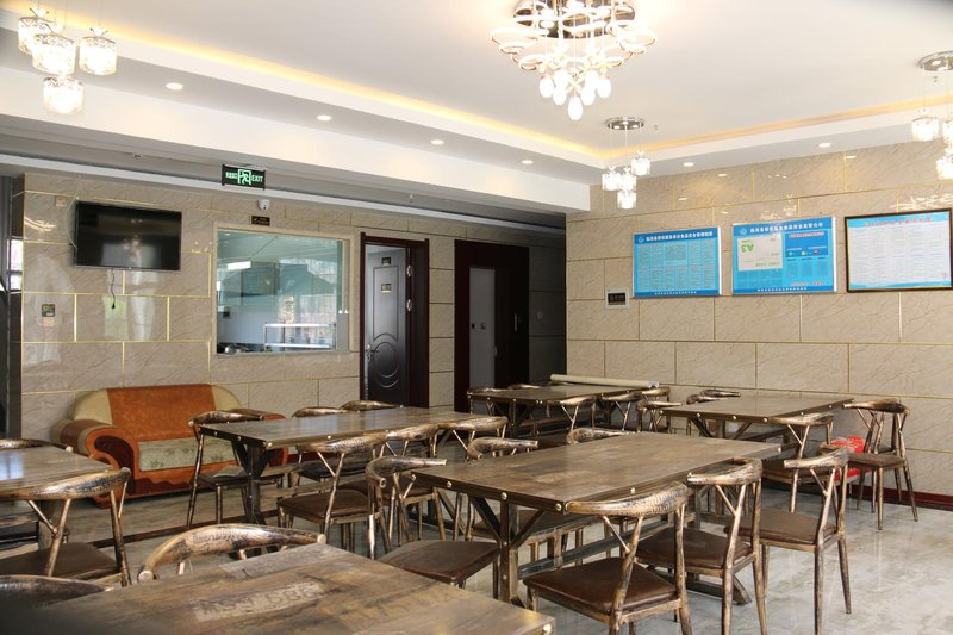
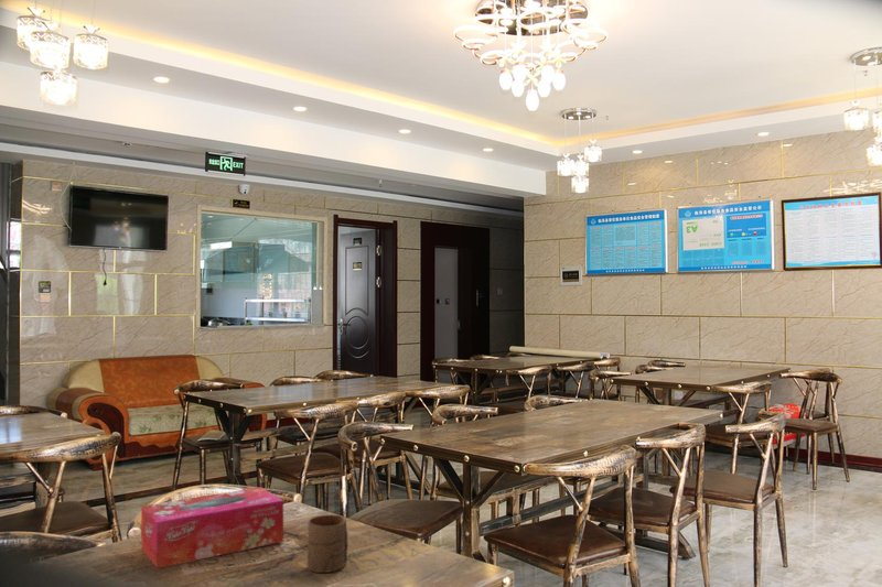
+ tissue box (213, 523)
+ cup (327, 542)
